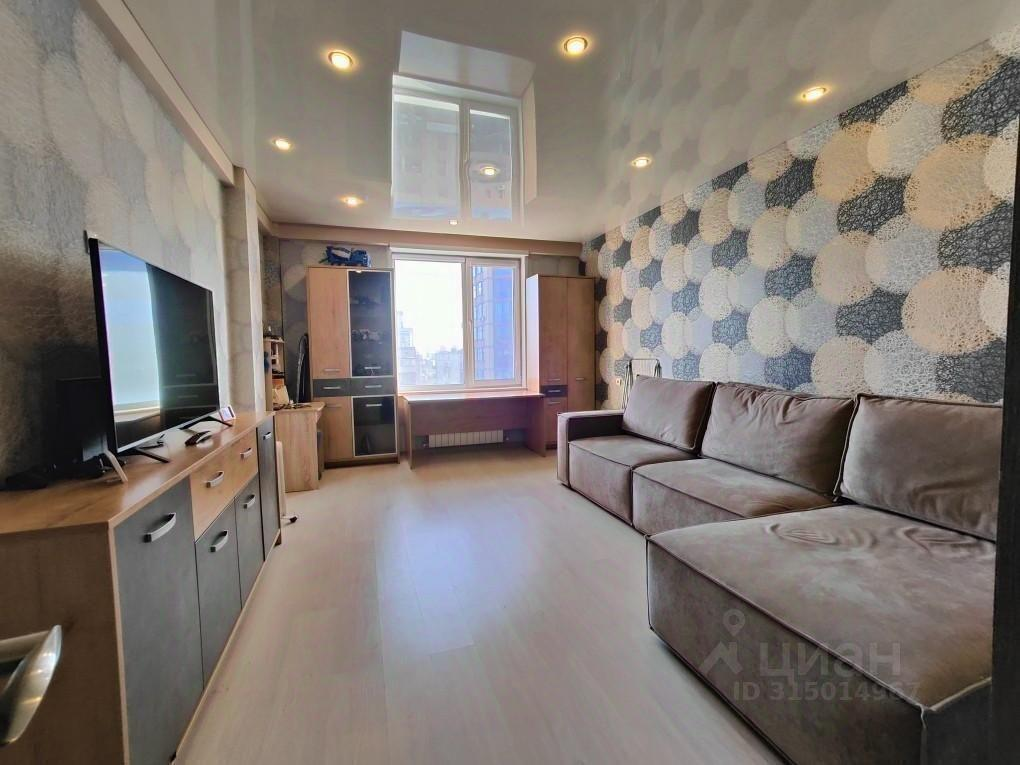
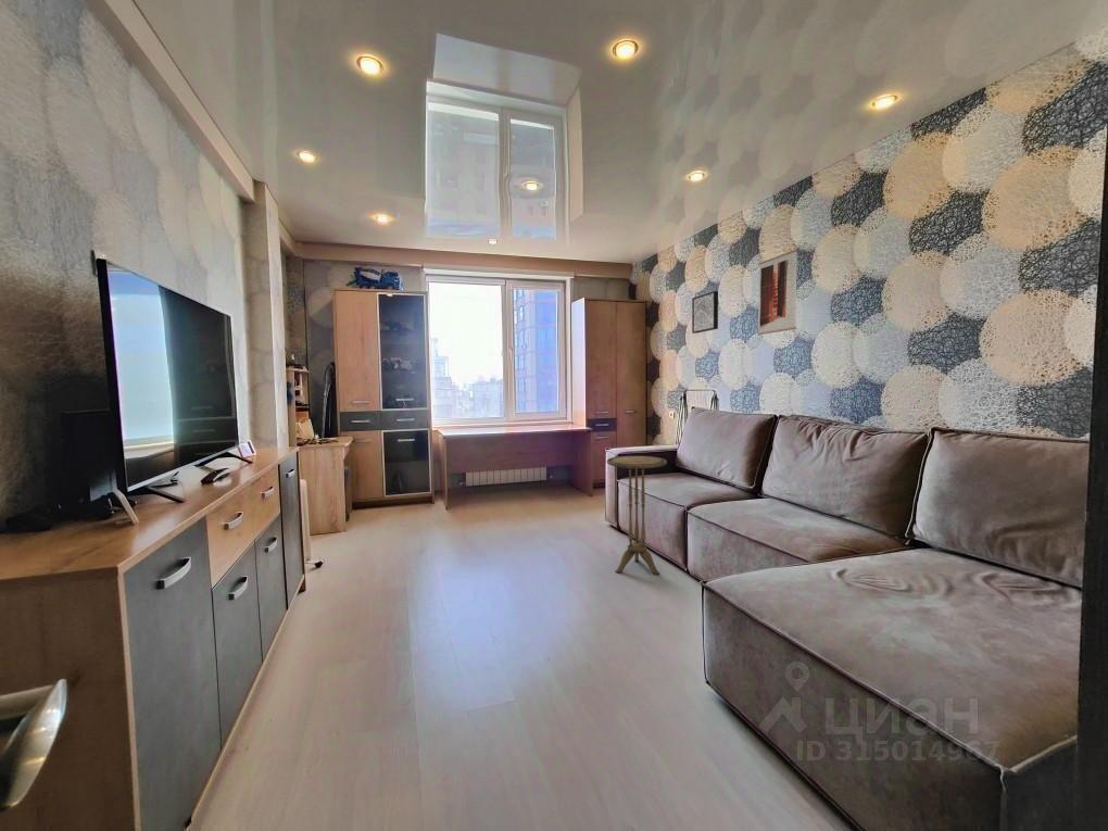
+ wall art (777, 294)
+ side table (637, 514)
+ wall art (704, 313)
